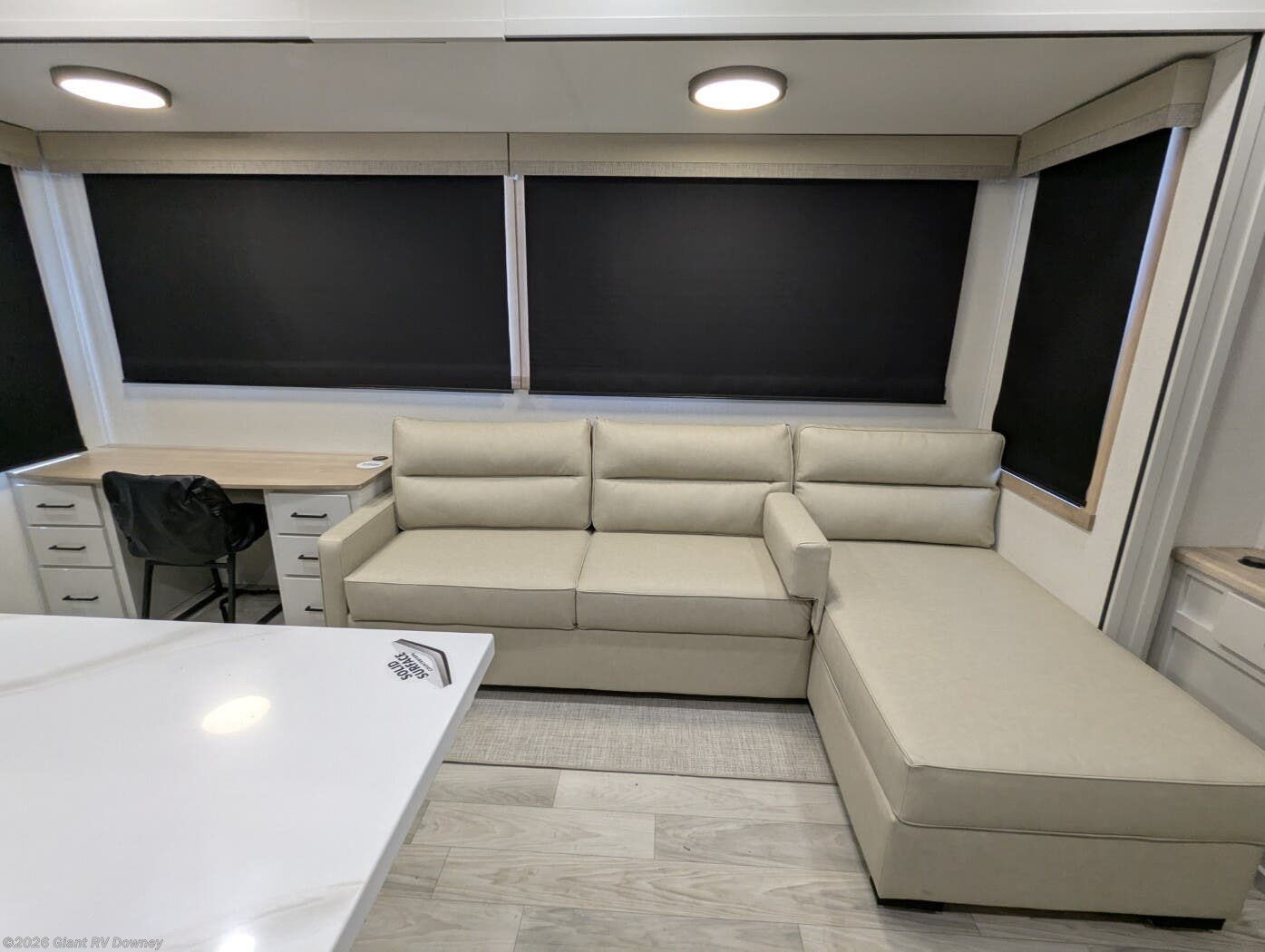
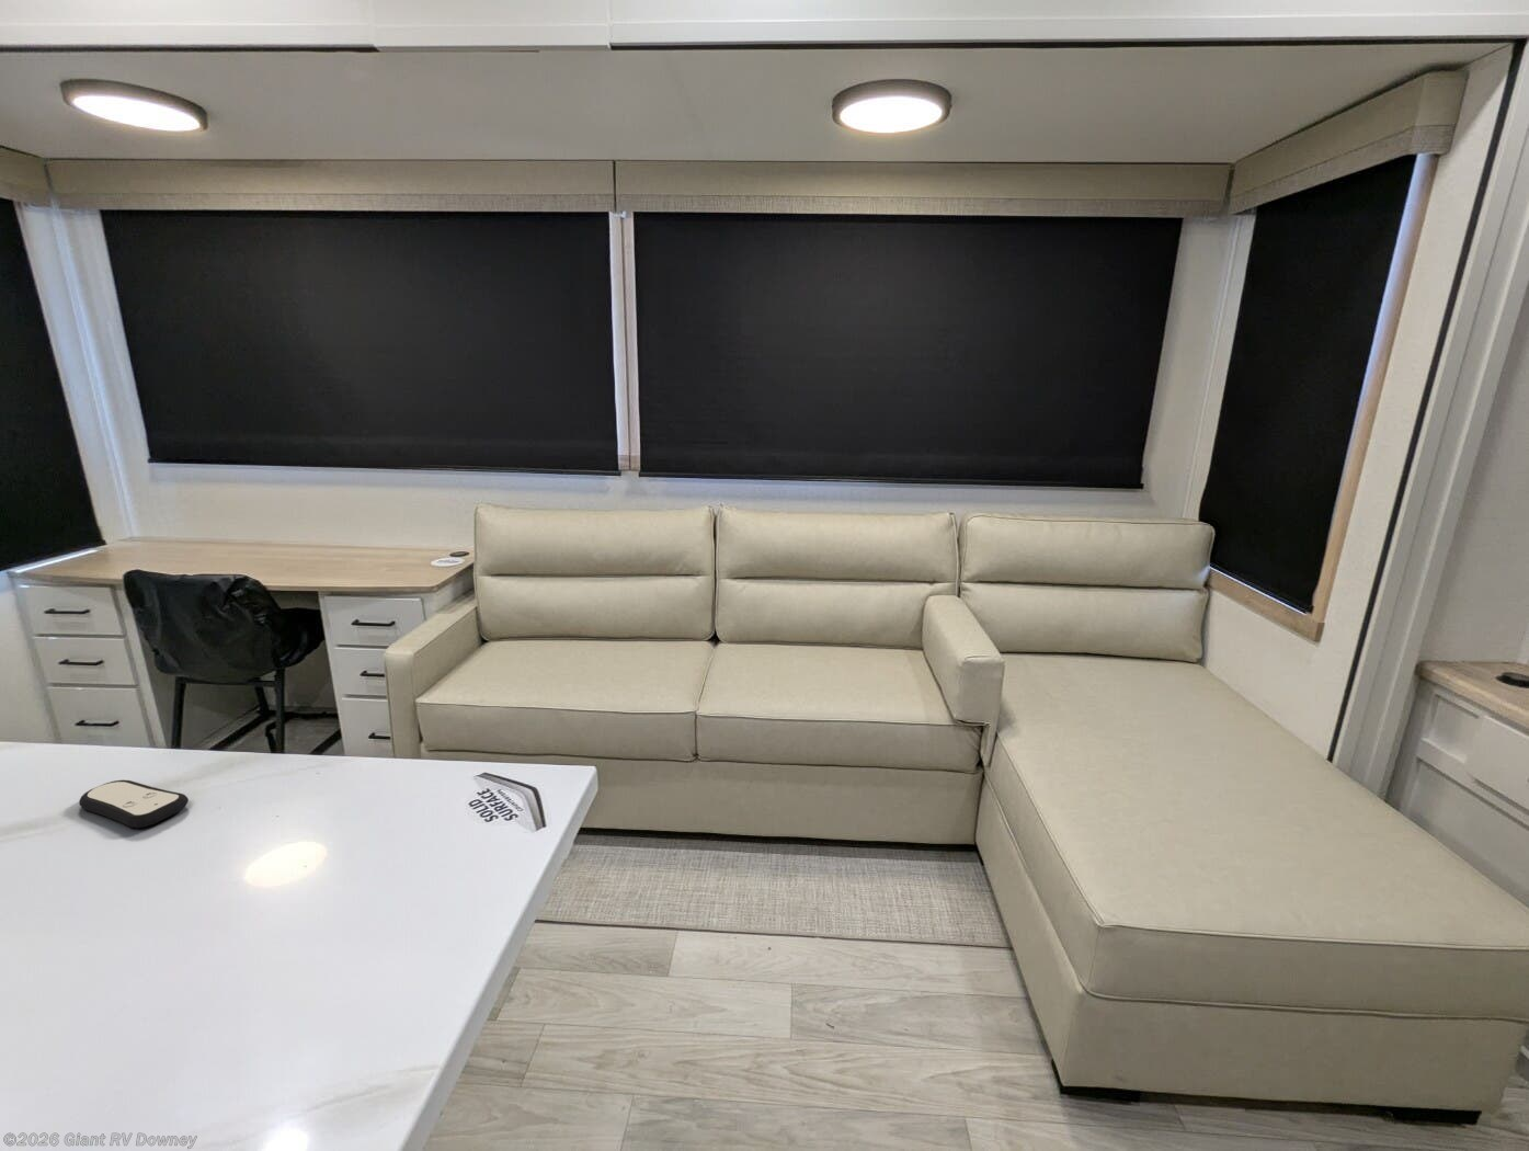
+ remote control (131, 802)
